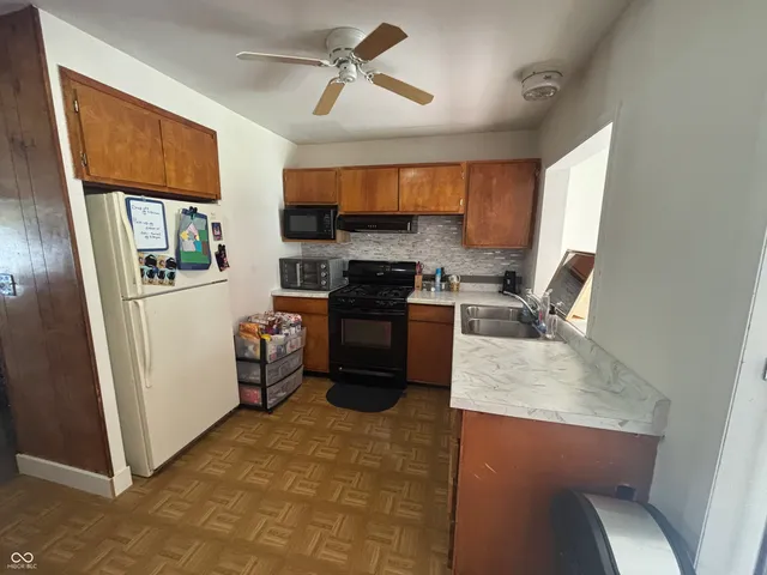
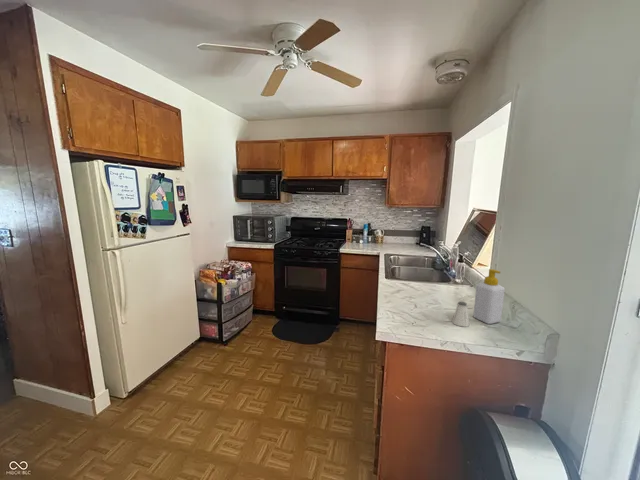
+ saltshaker (461, 312)
+ soap bottle (489, 295)
